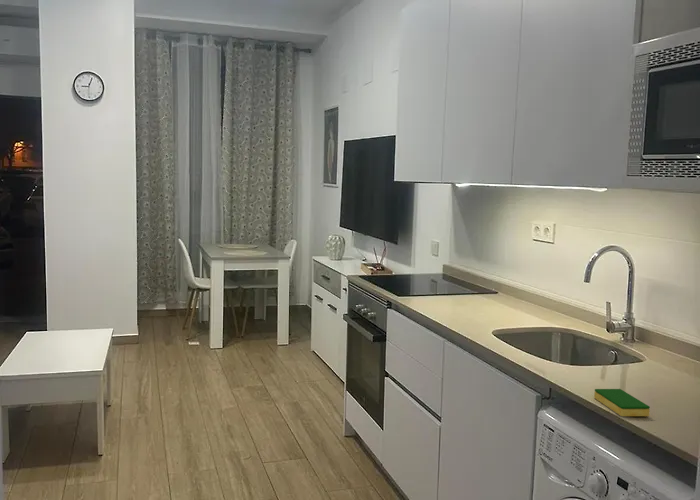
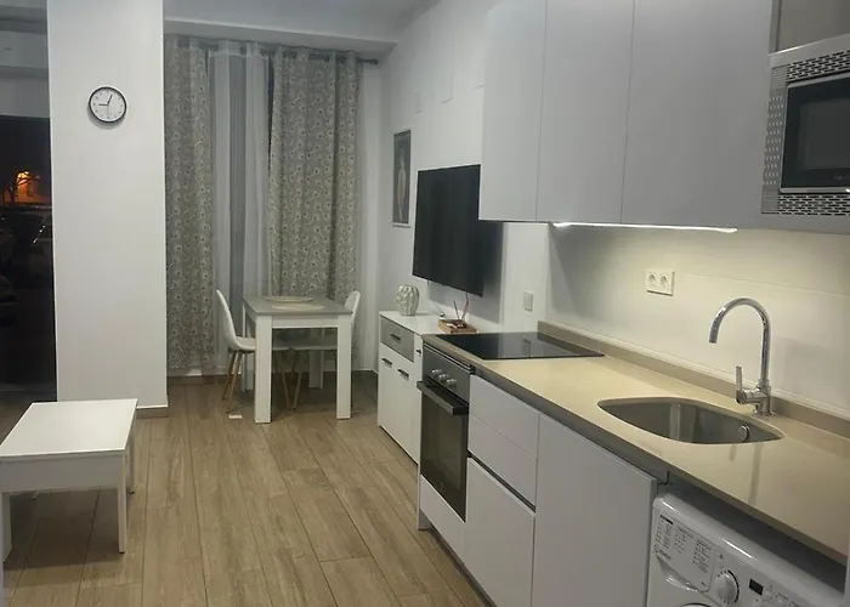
- dish sponge (620, 402)
